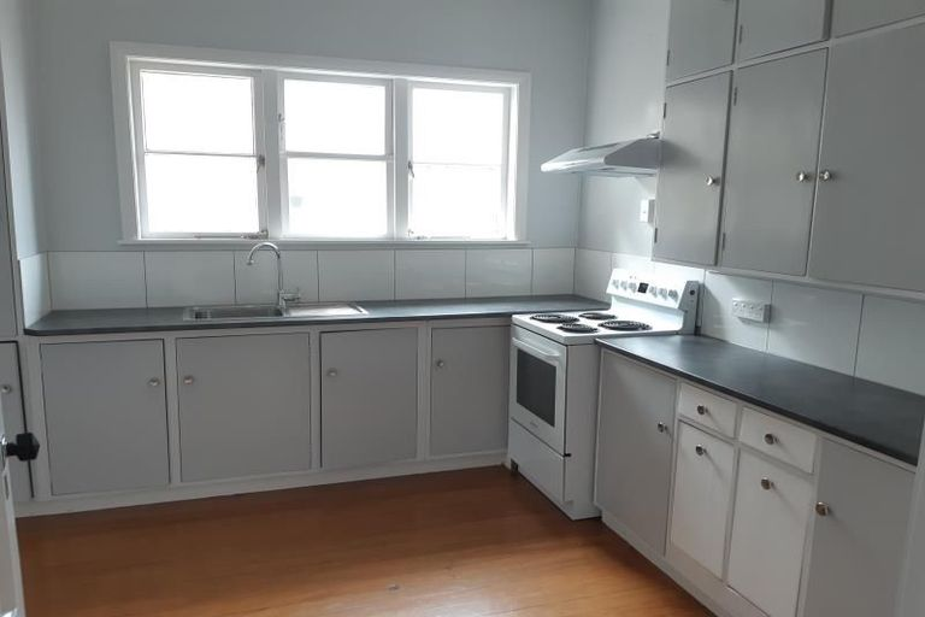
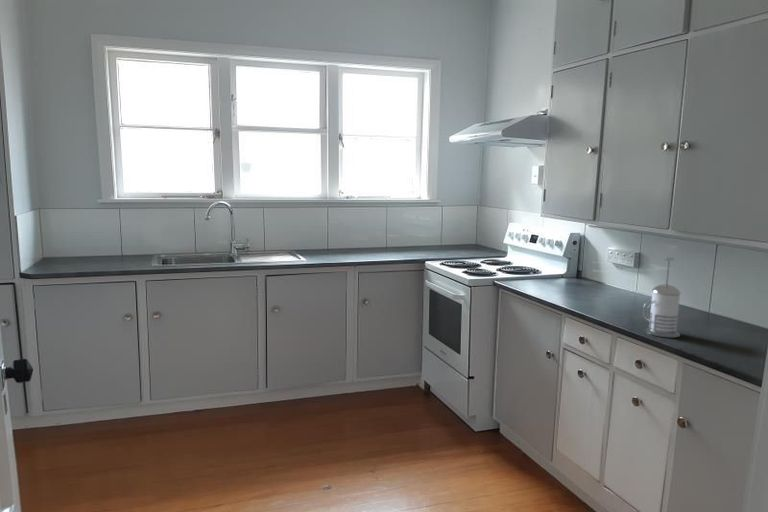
+ french press (663, 295)
